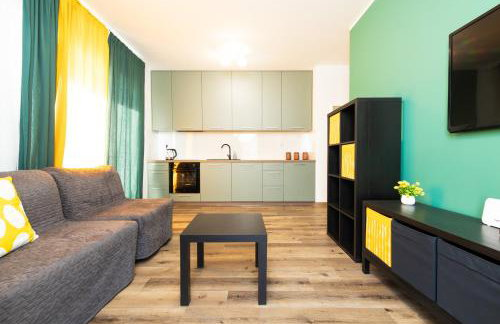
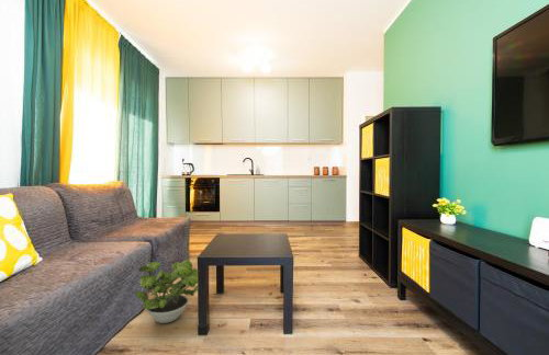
+ potted plant (169, 289)
